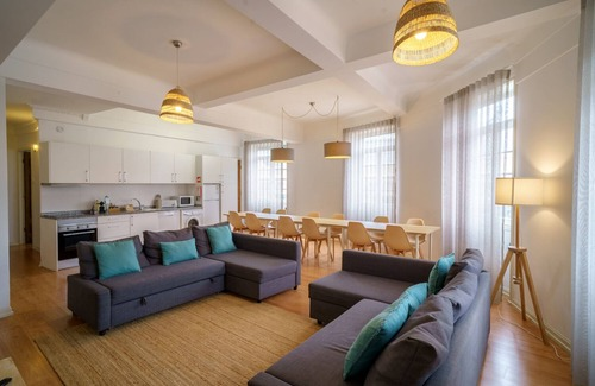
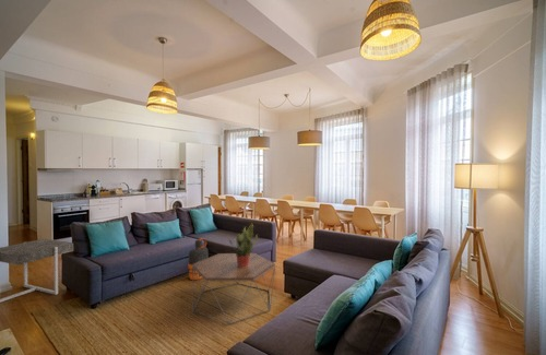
+ water bottle (199, 258)
+ coffee table (234, 280)
+ potted plant (241, 244)
+ side table (26, 270)
